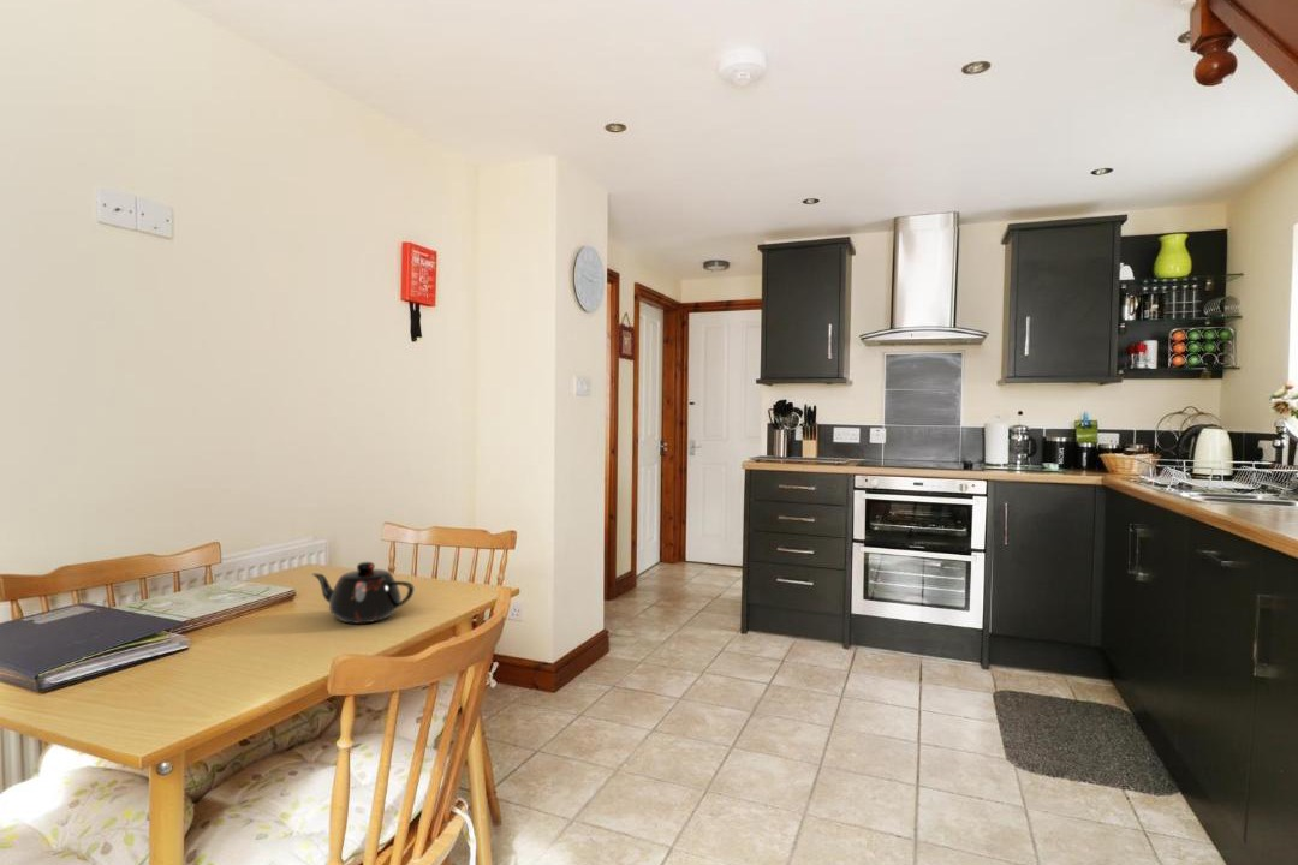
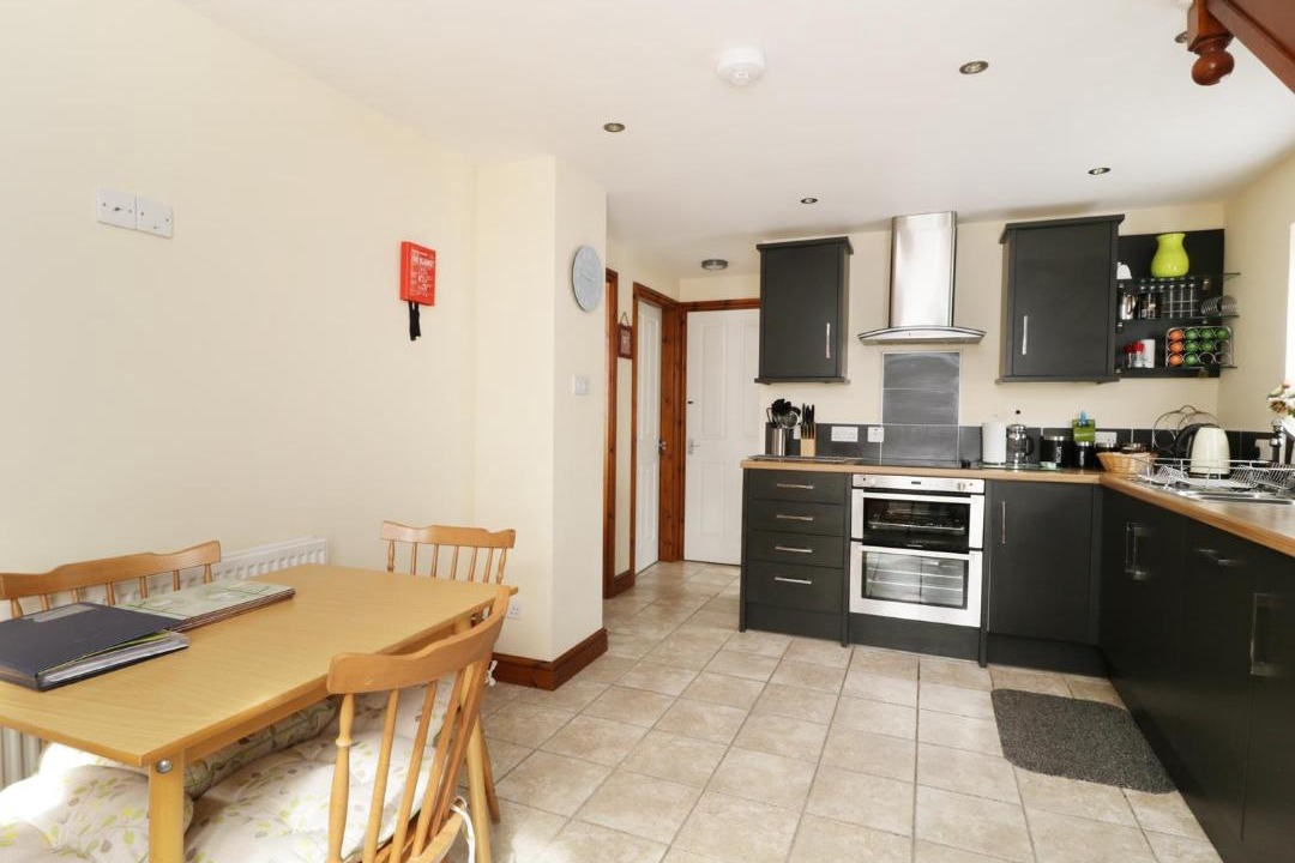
- teapot (362, 589)
